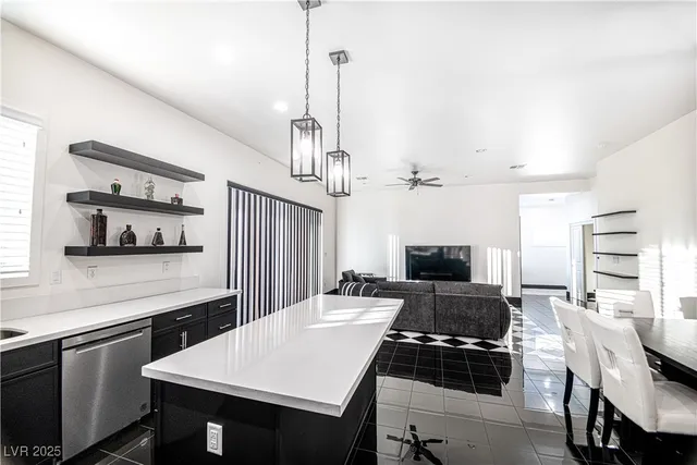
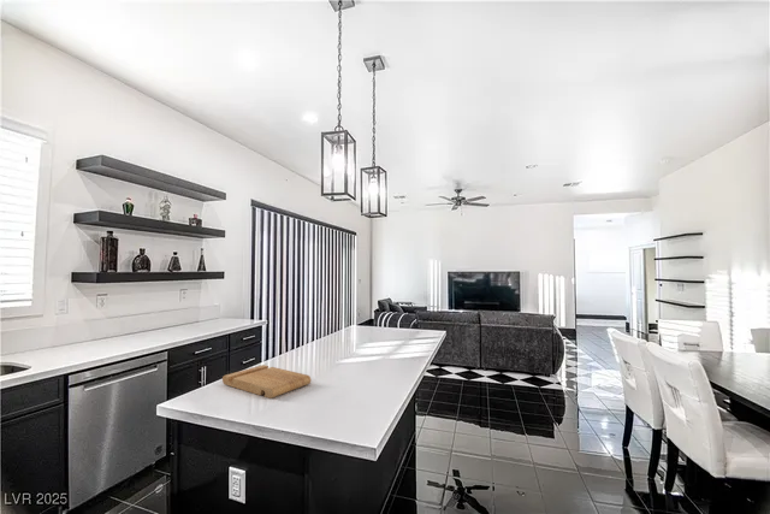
+ cutting board (266, 379)
